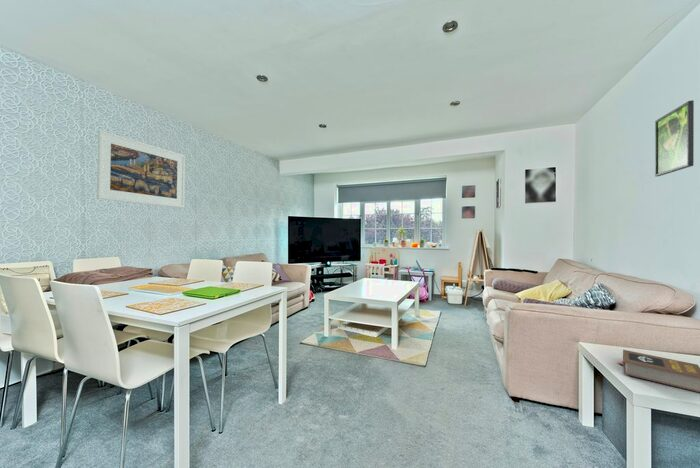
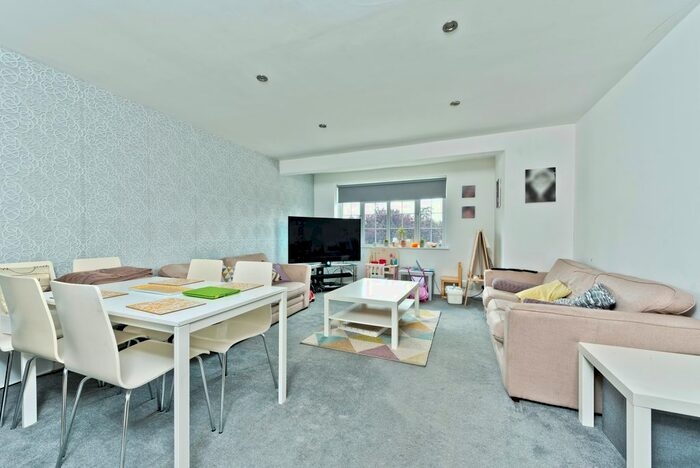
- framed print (146, 173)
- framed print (672, 141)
- book (656, 368)
